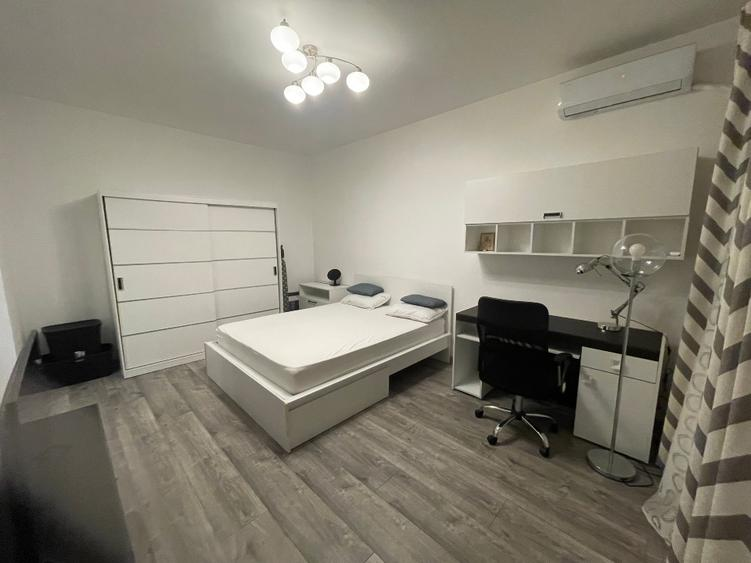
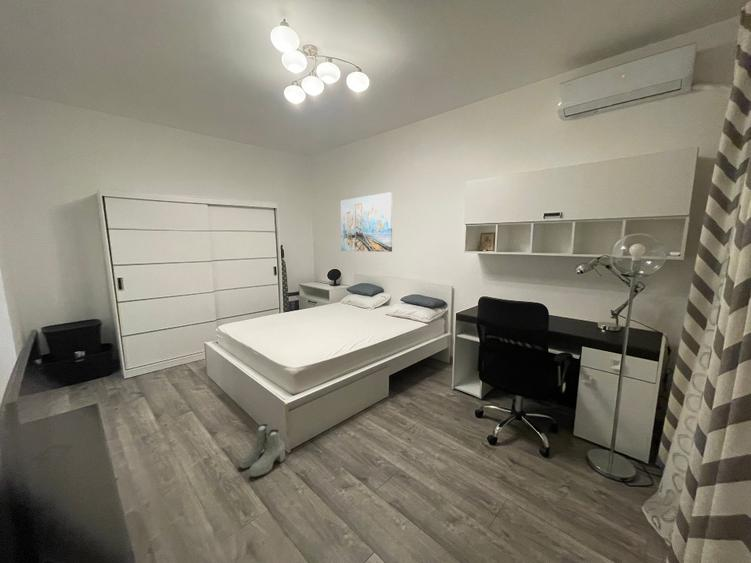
+ wall art (364, 224)
+ boots (262, 447)
